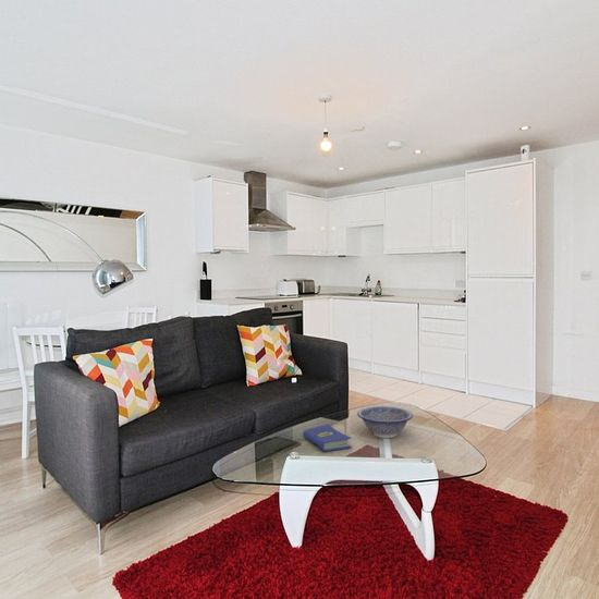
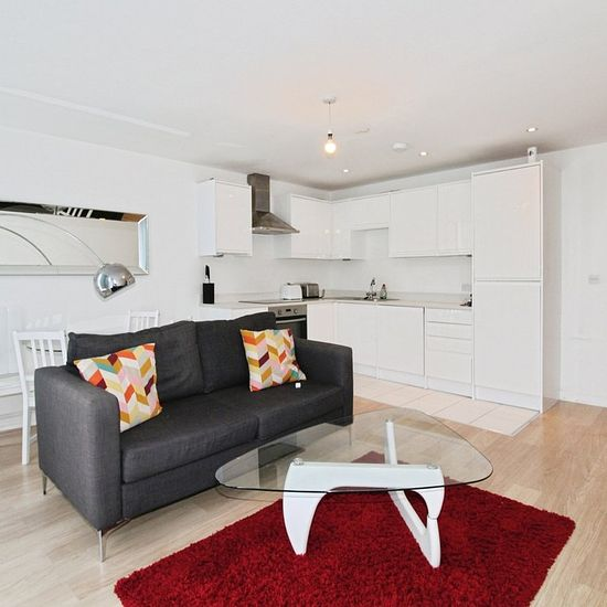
- hardcover book (326, 437)
- decorative bowl (384, 424)
